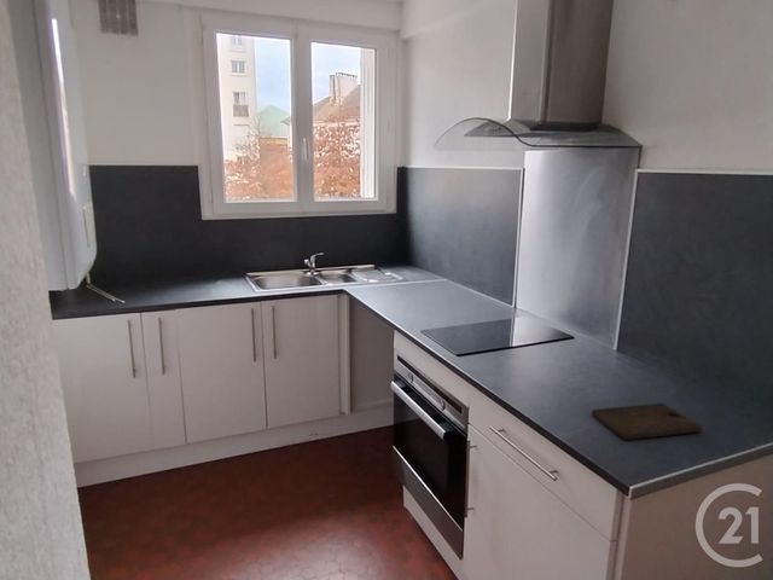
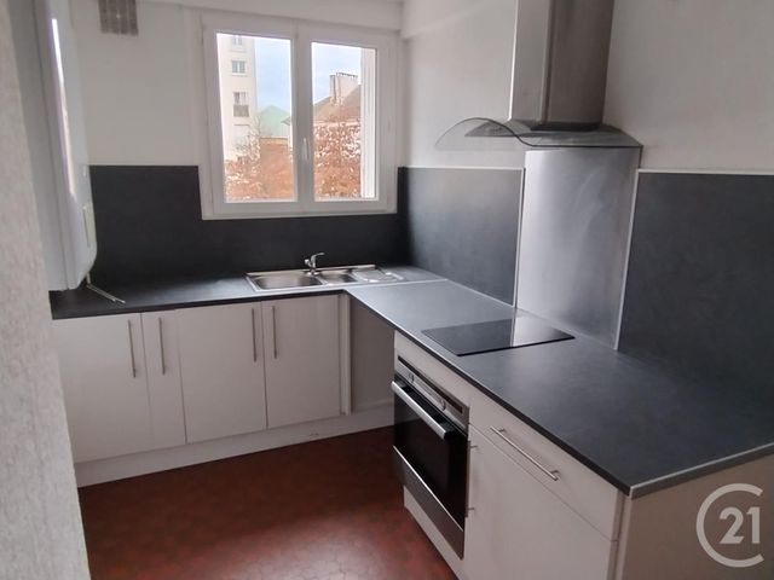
- cutting board (644, 419)
